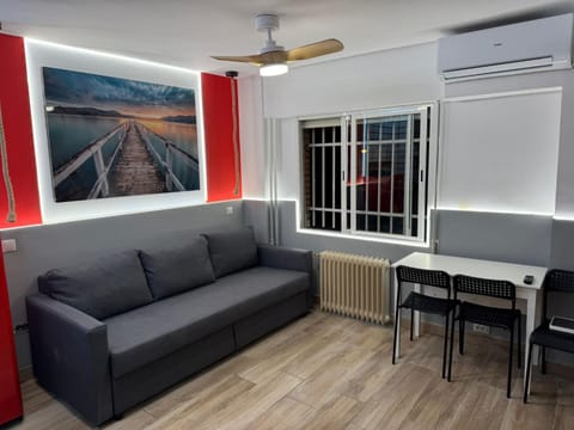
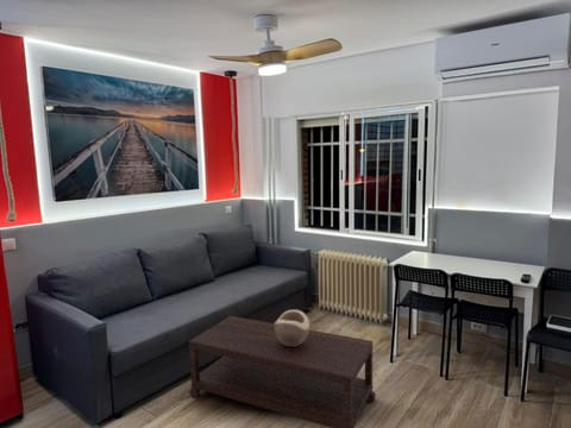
+ decorative bowl (291, 328)
+ coffee table (280, 369)
